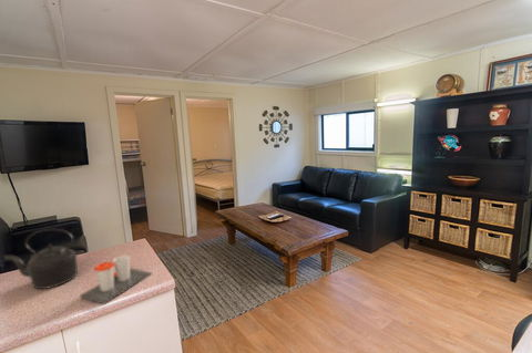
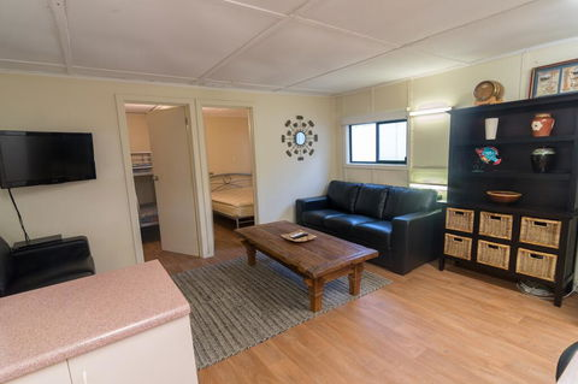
- kettle (40, 256)
- cup (114, 272)
